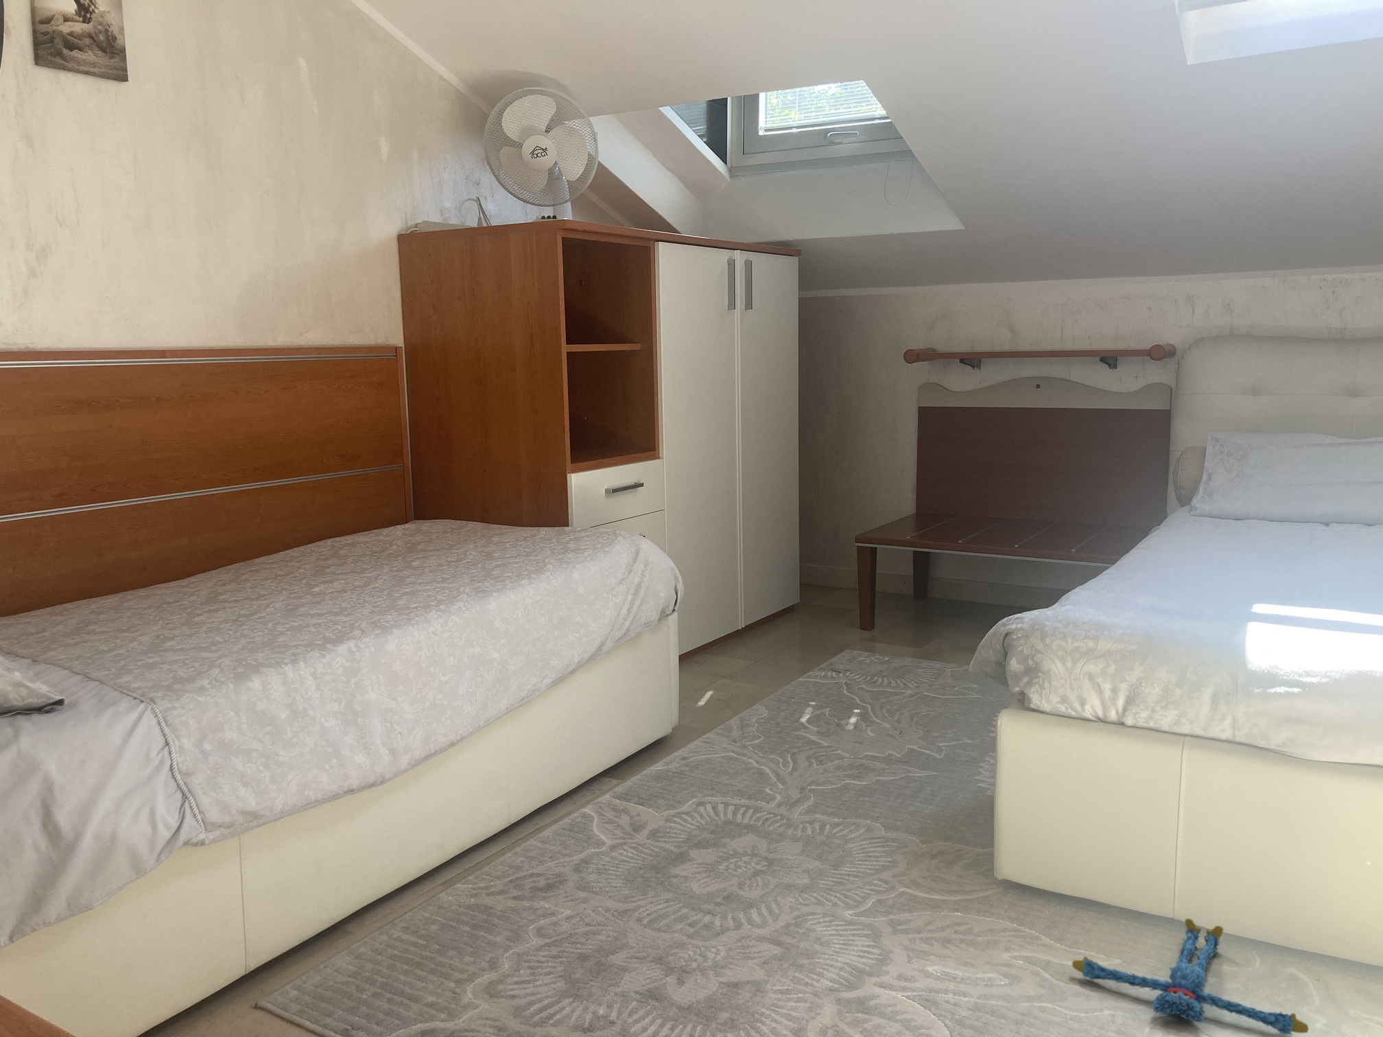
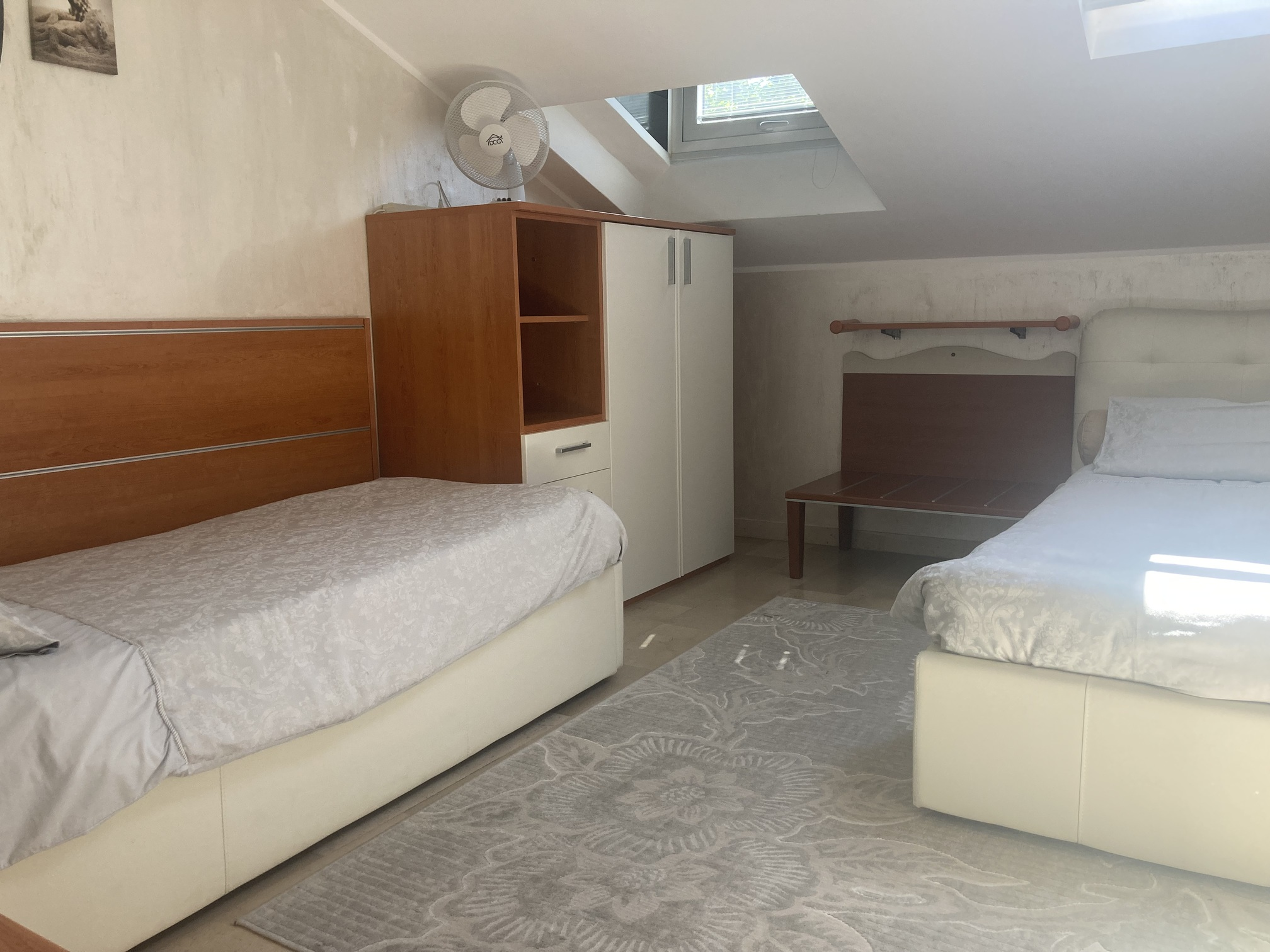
- plush toy (1191, 968)
